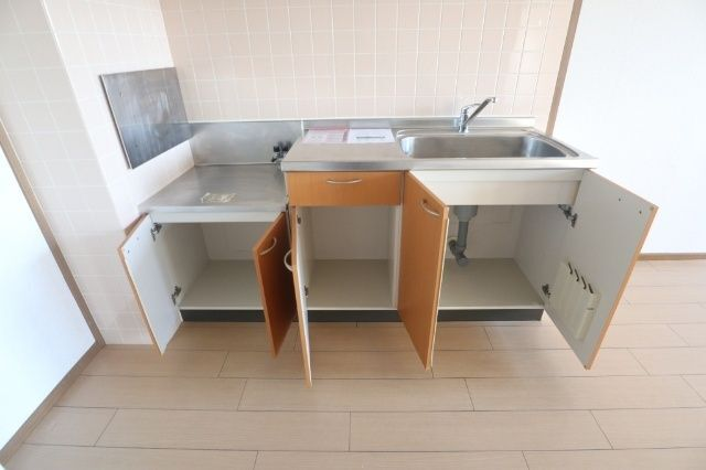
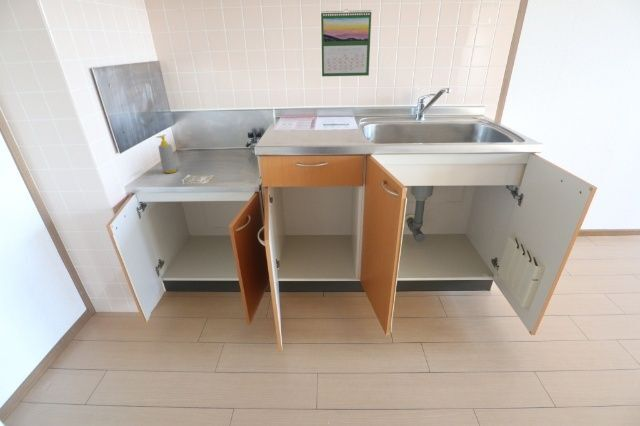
+ soap bottle (166, 153)
+ calendar (345, 43)
